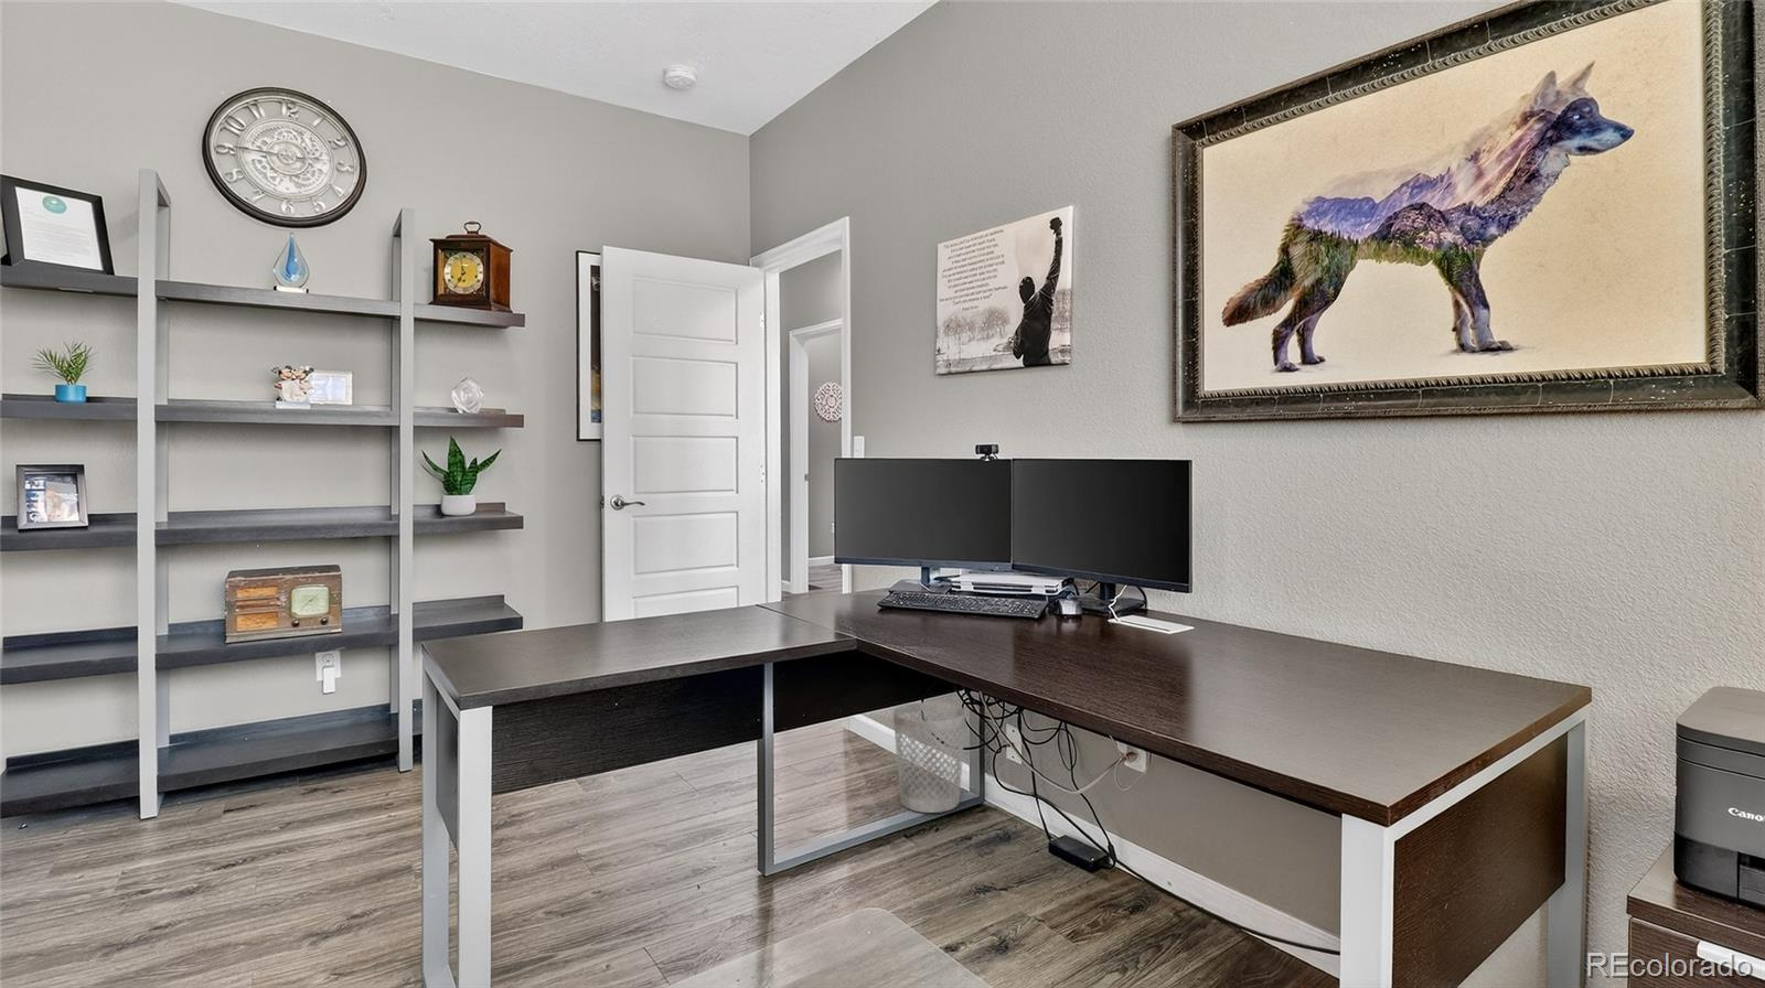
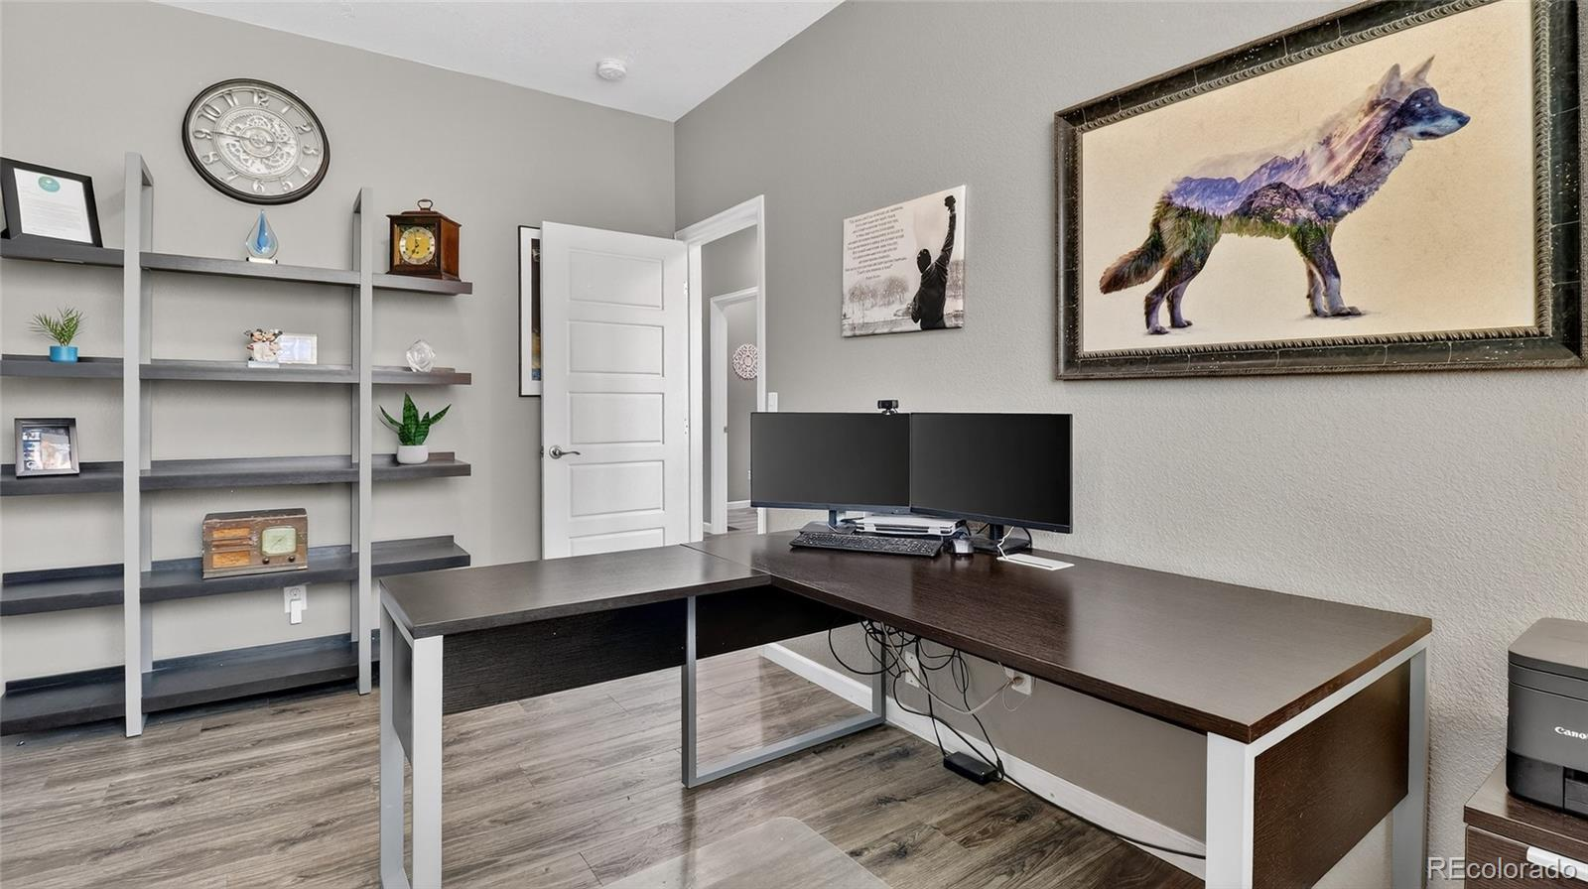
- wastebasket (930, 756)
